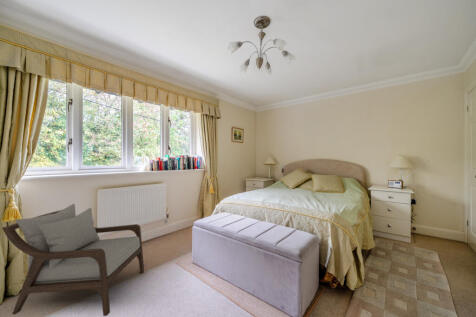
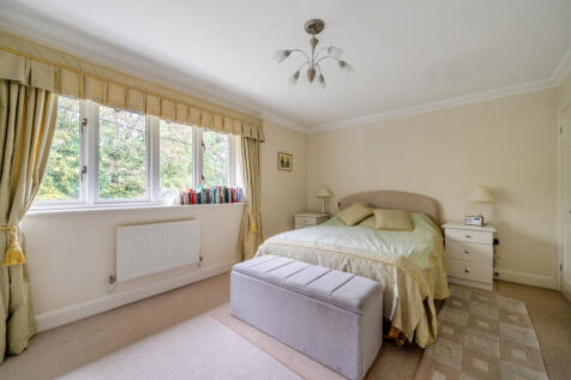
- armchair (82, 249)
